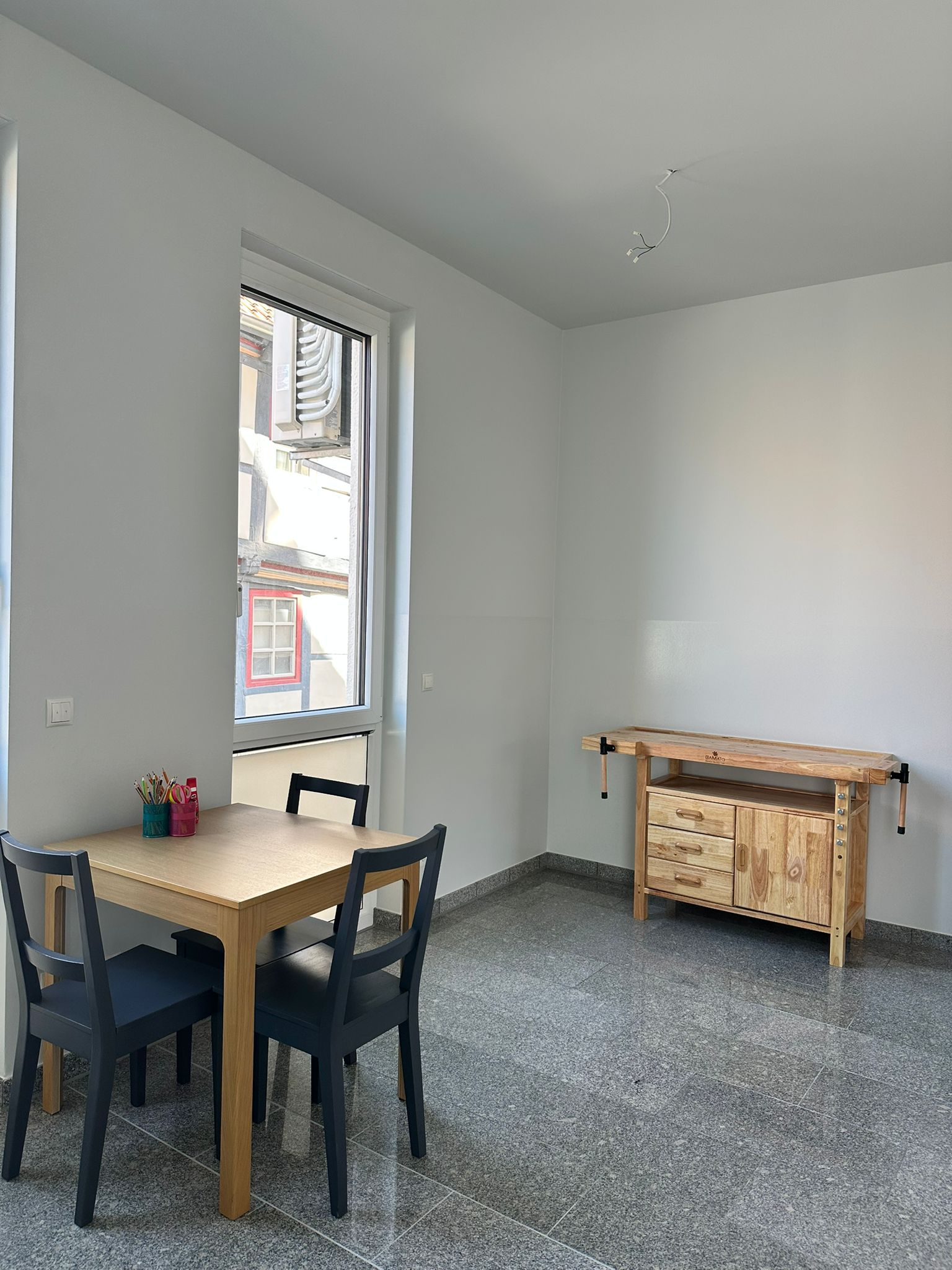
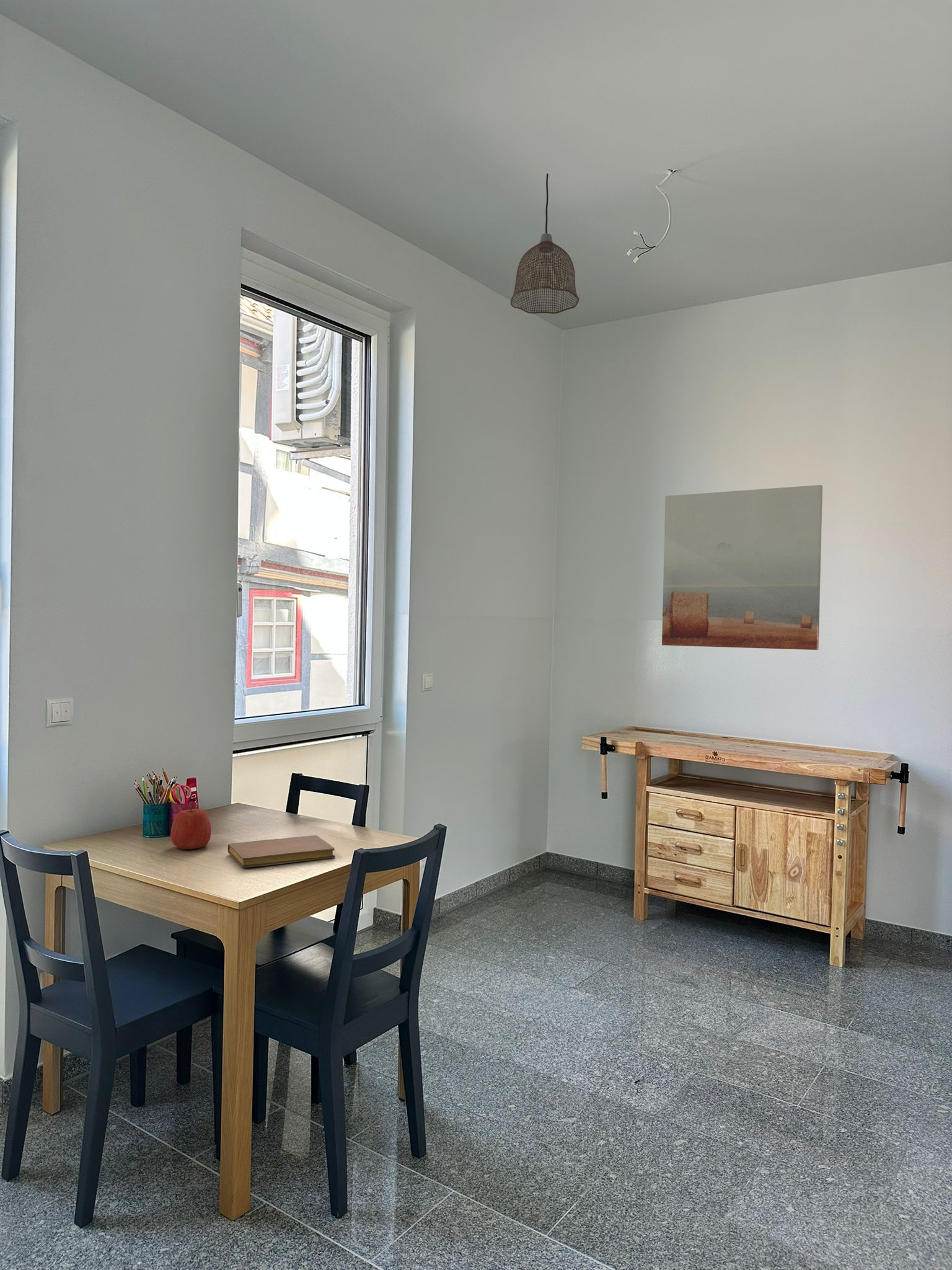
+ apple (192, 827)
+ notebook (281, 850)
+ wall art (738, 569)
+ pendant lamp (545, 238)
